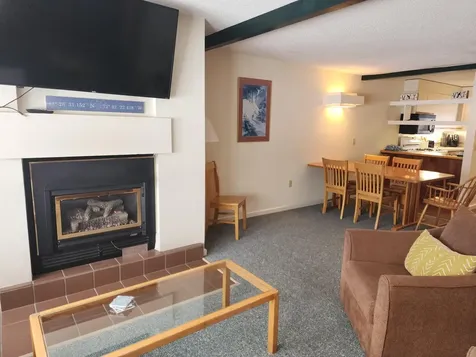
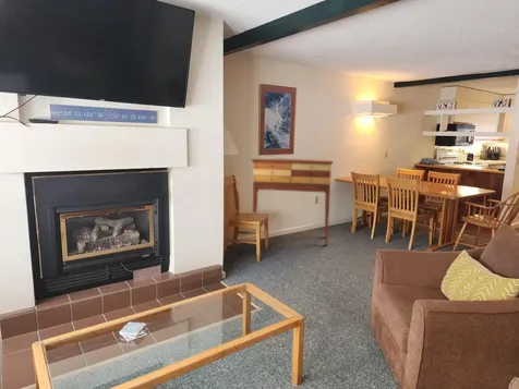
+ console table (291, 190)
